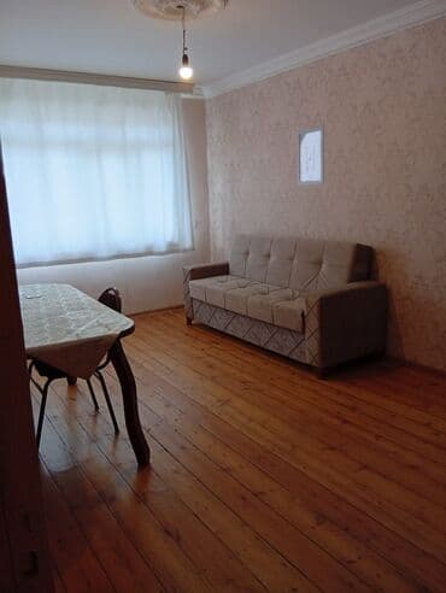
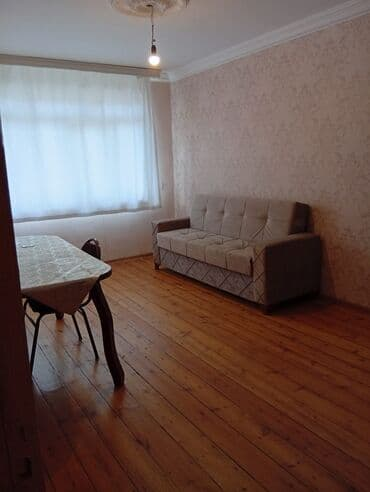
- wall art (310, 157)
